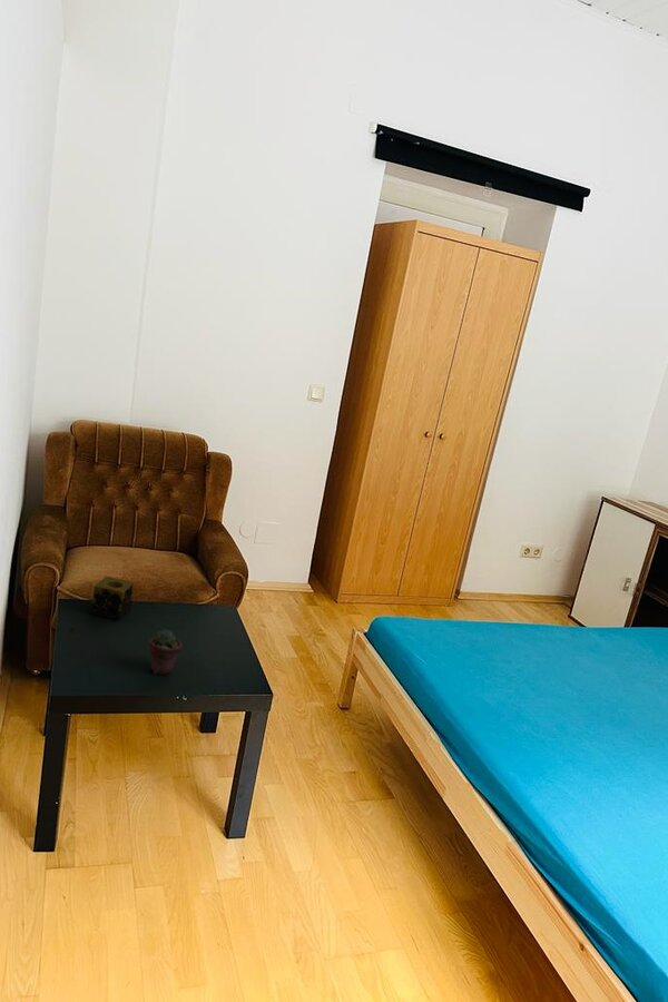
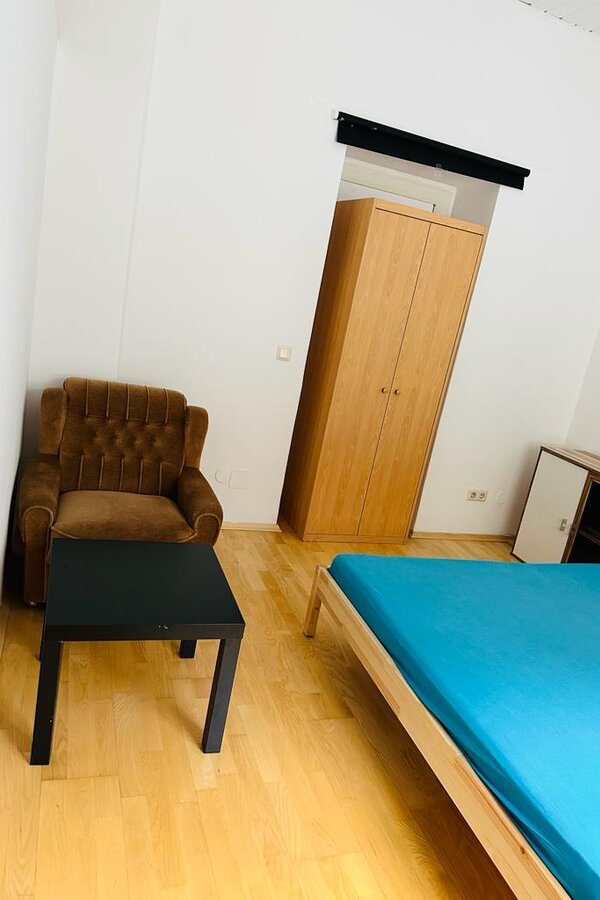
- candle (112, 597)
- potted succulent (165, 650)
